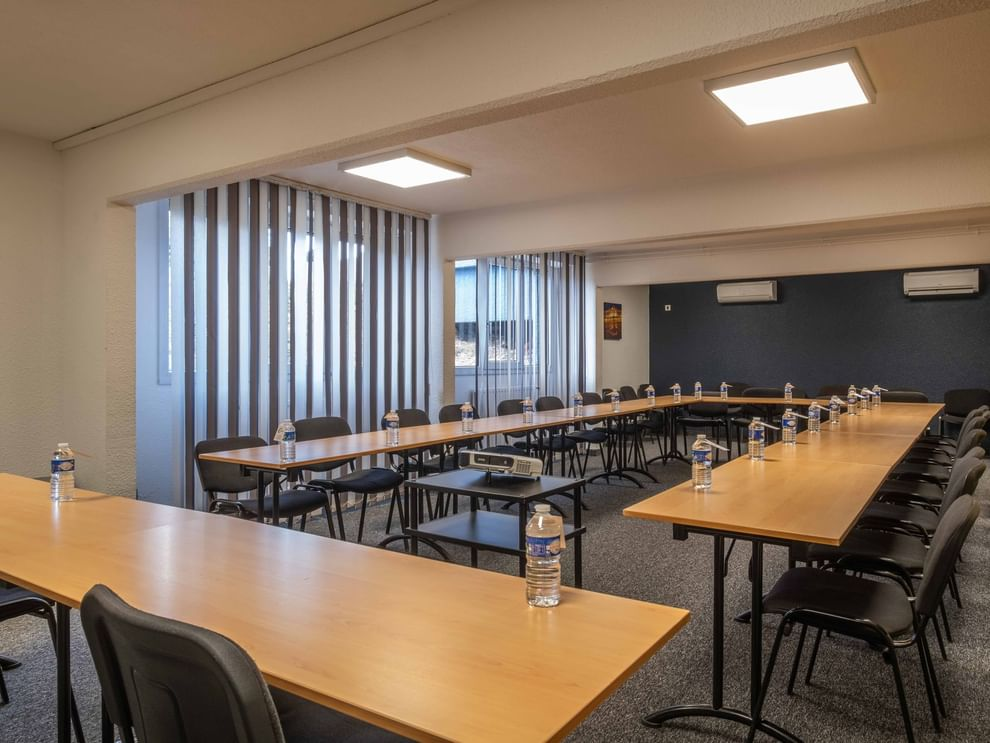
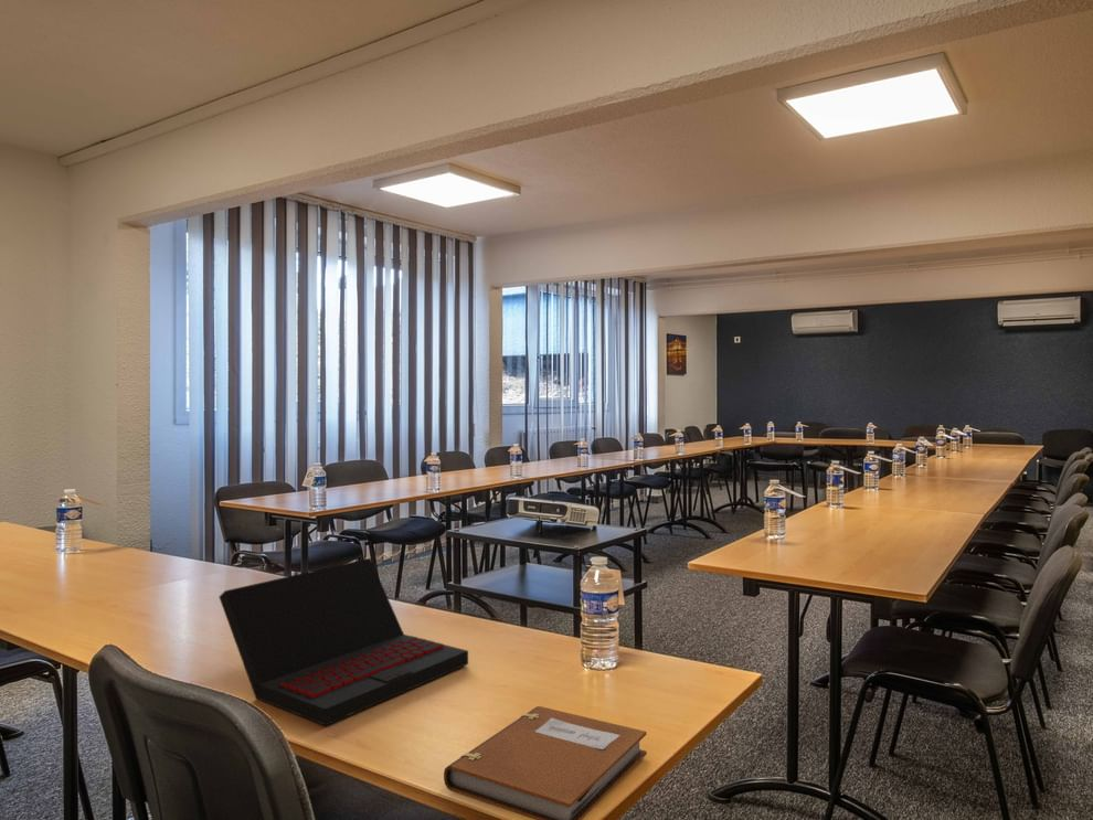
+ laptop (347, 628)
+ notebook (551, 757)
